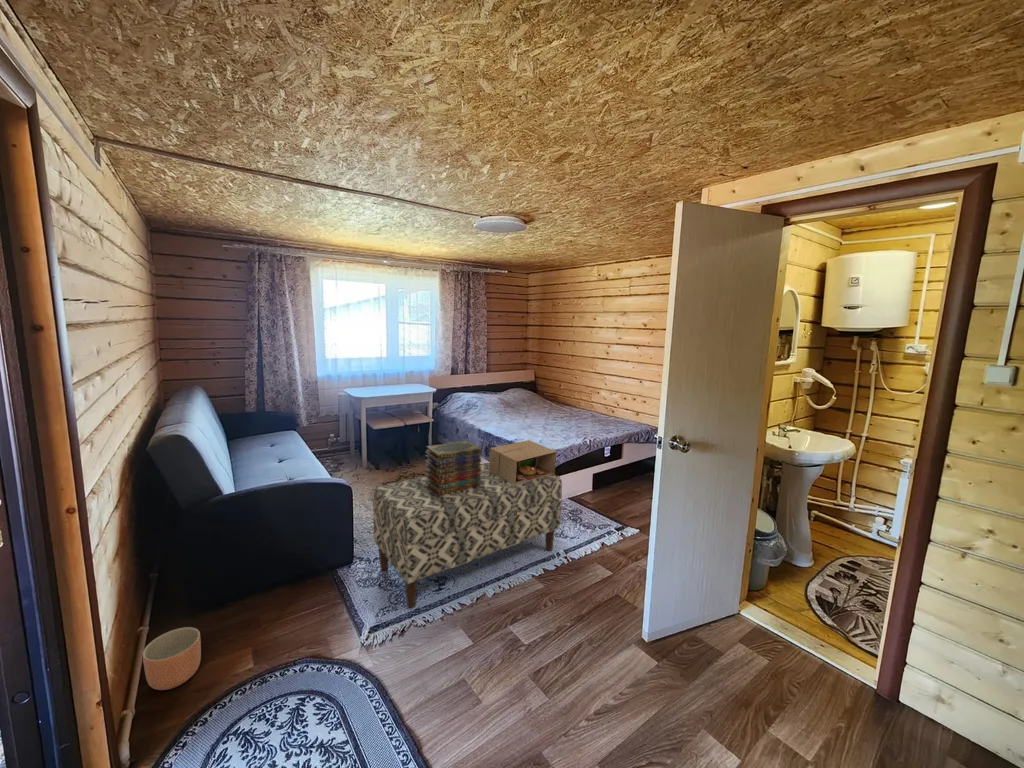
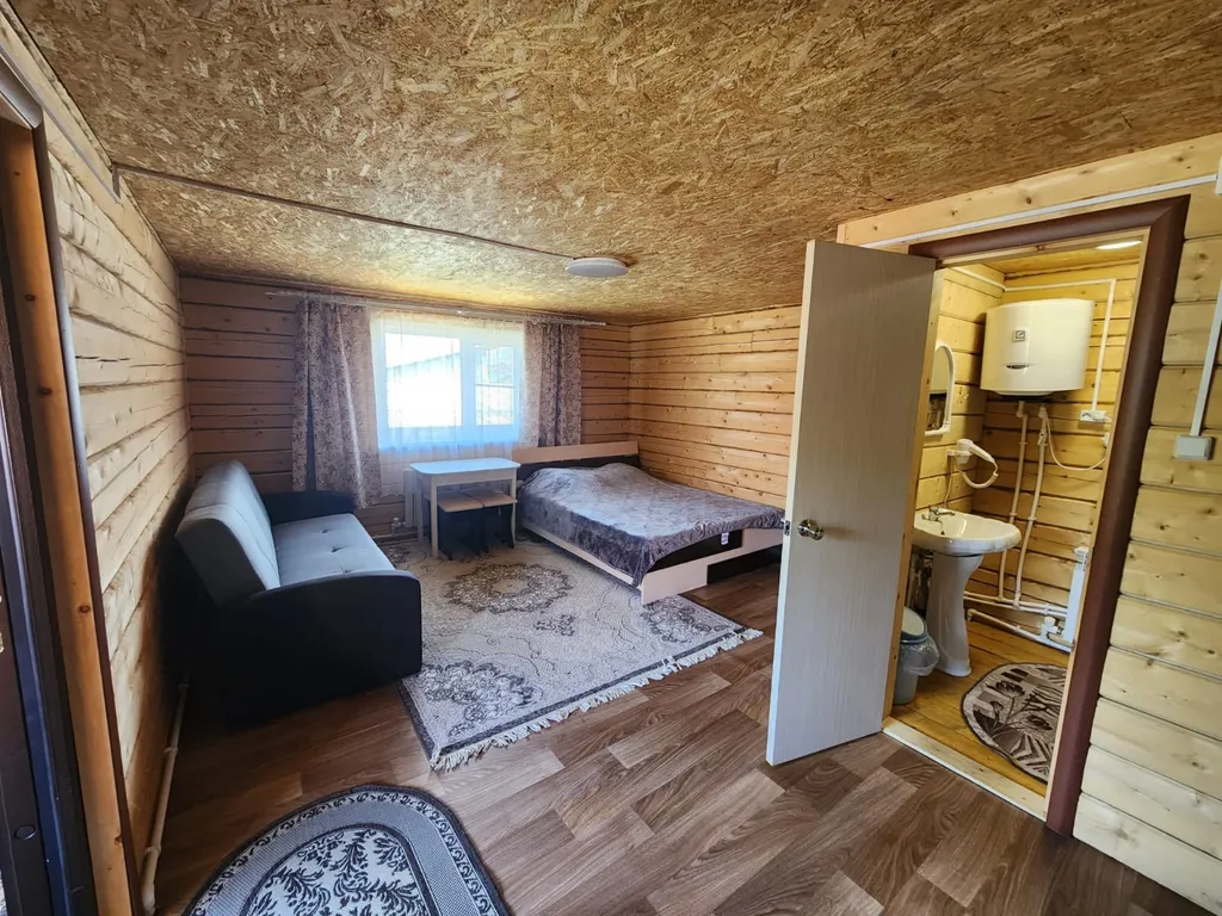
- book stack (453, 466)
- decorative box (521, 461)
- bench (471, 520)
- planter (173, 660)
